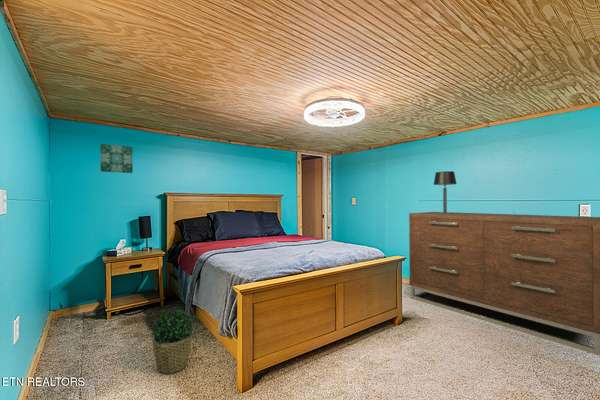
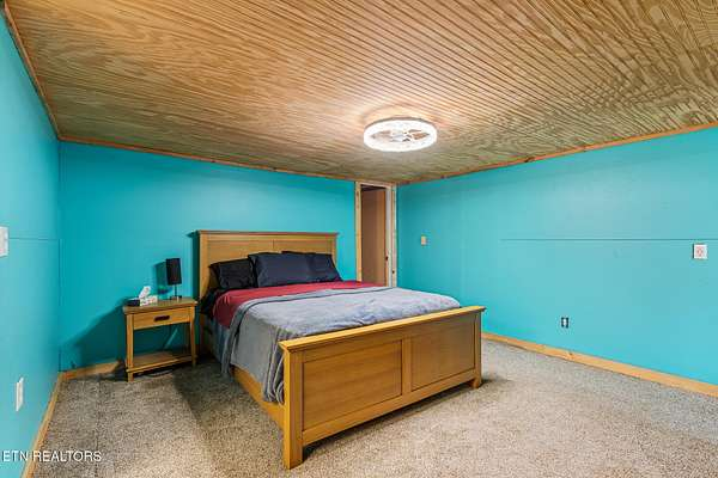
- table lamp (444, 192)
- potted plant (173, 338)
- dresser (494, 264)
- wall art (116, 158)
